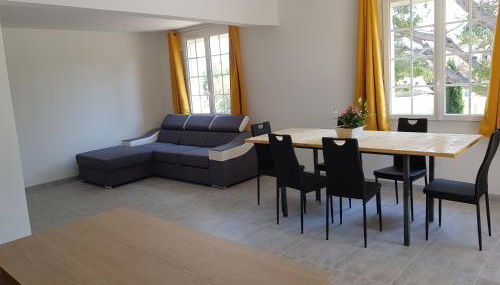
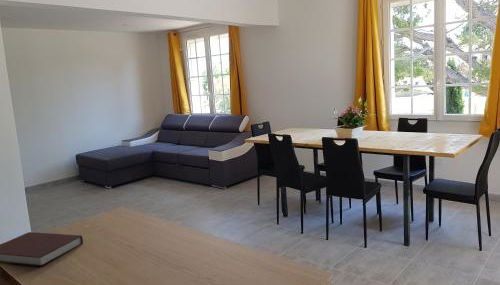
+ notebook (34, 247)
